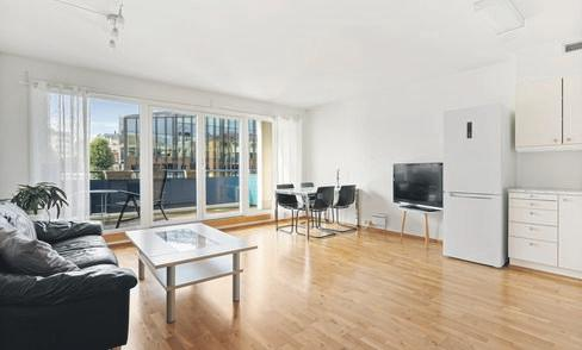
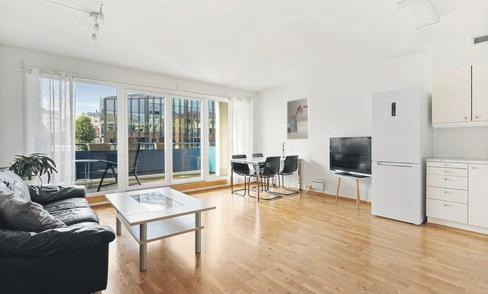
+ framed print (297, 119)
